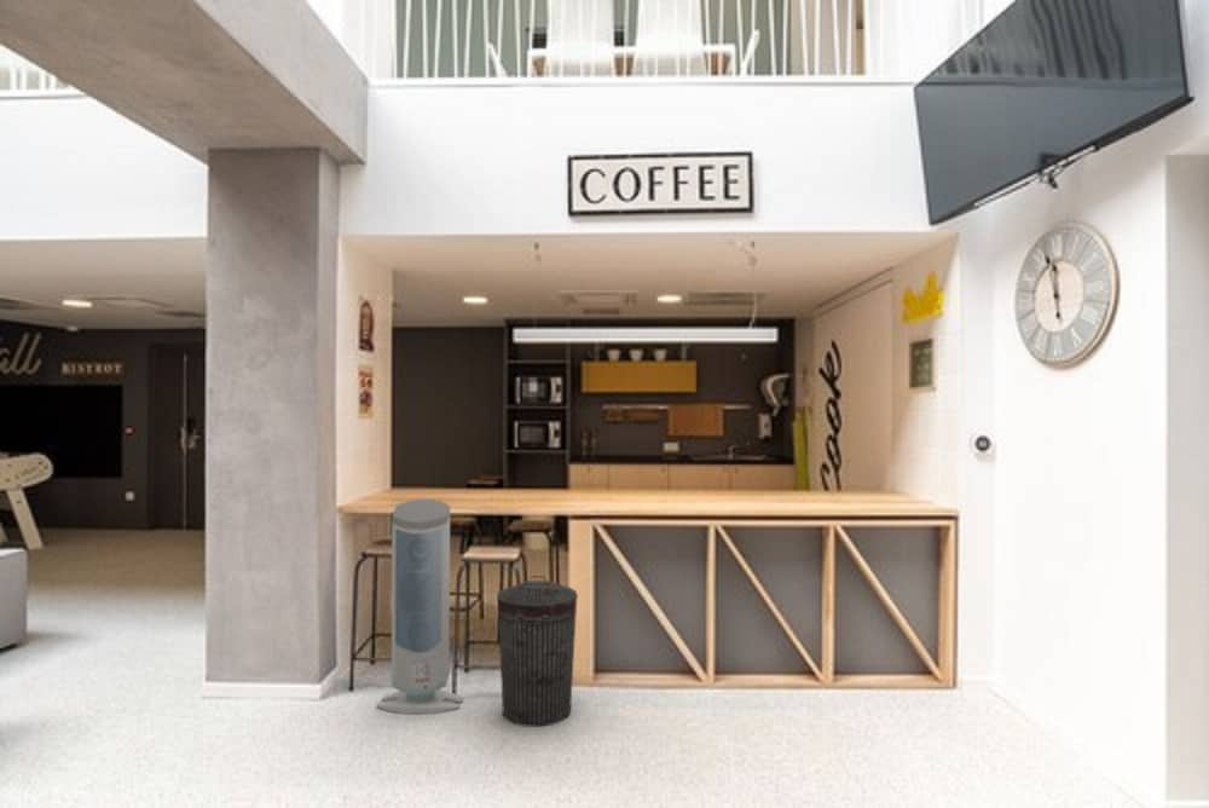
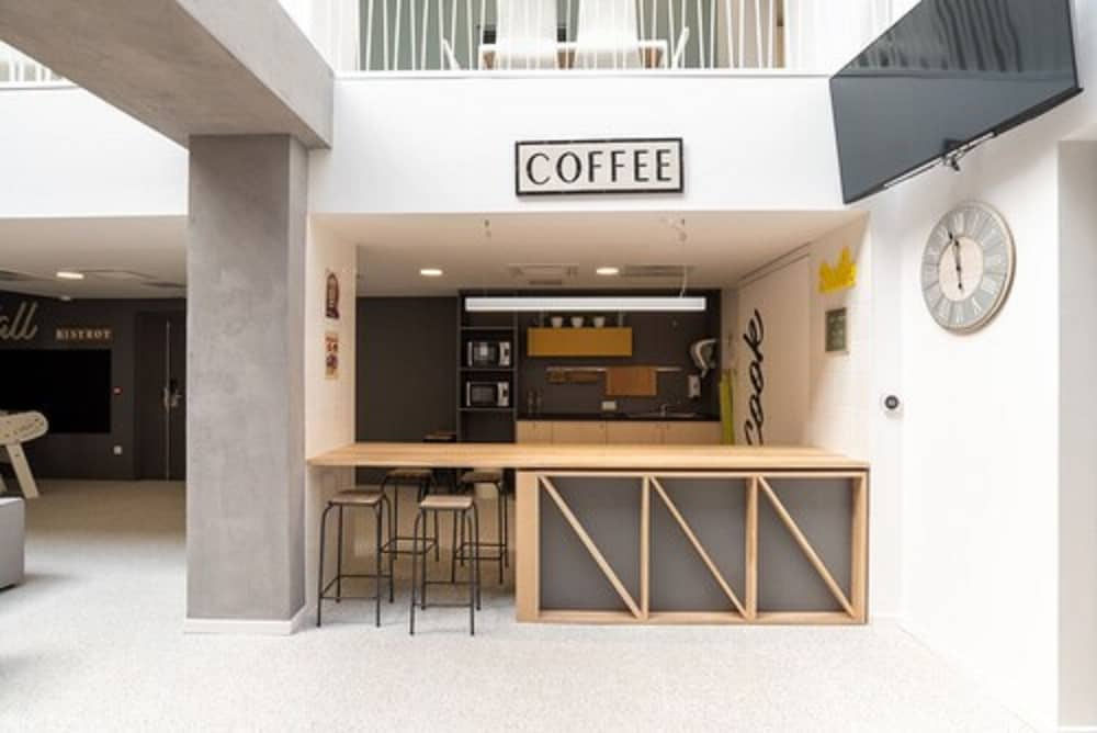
- trash can (537, 643)
- air purifier (421, 601)
